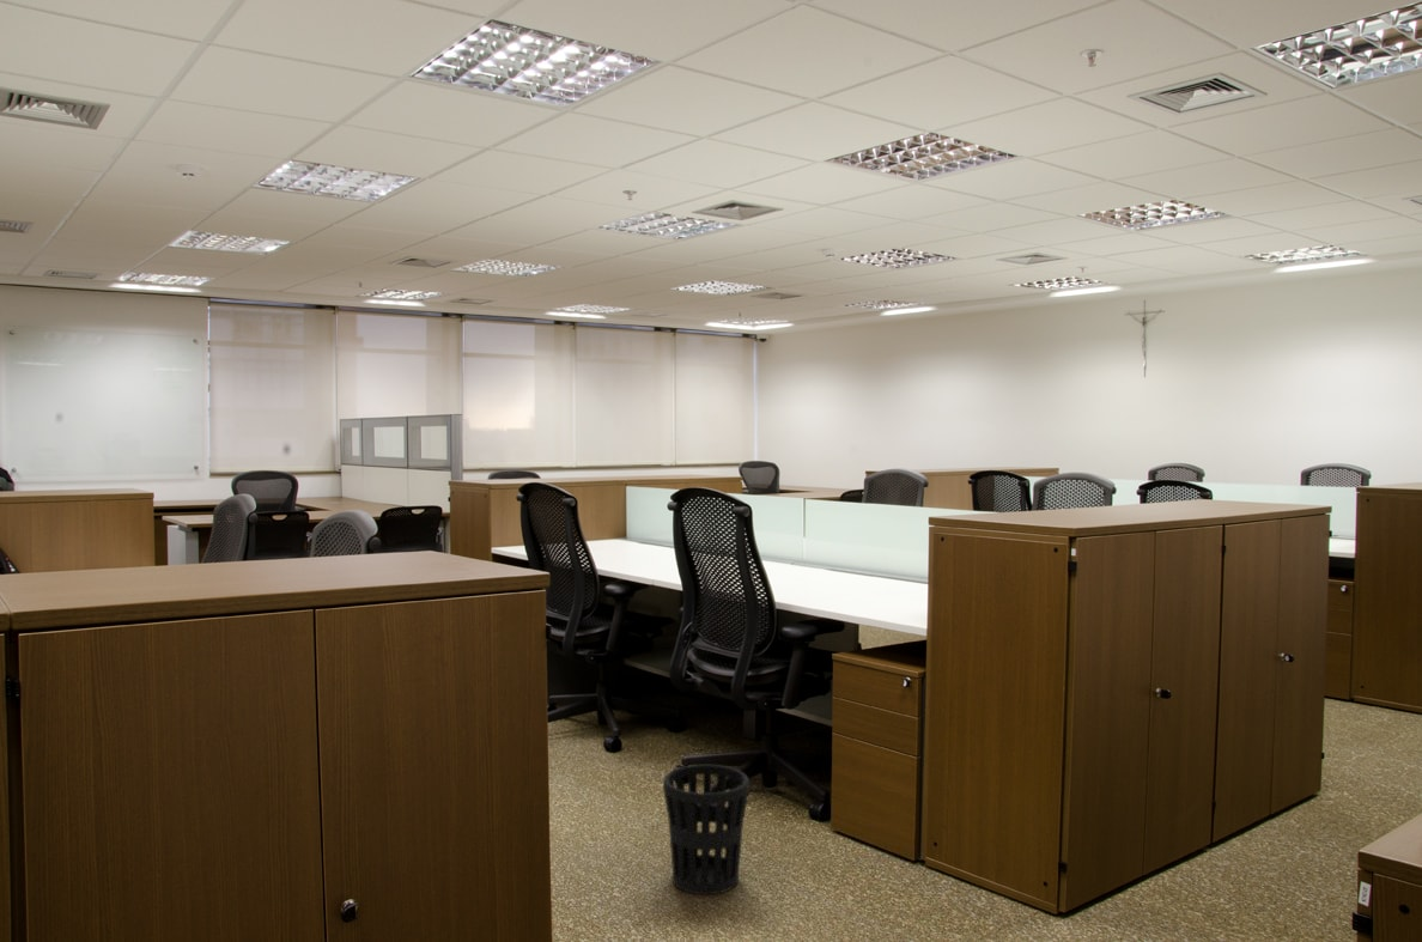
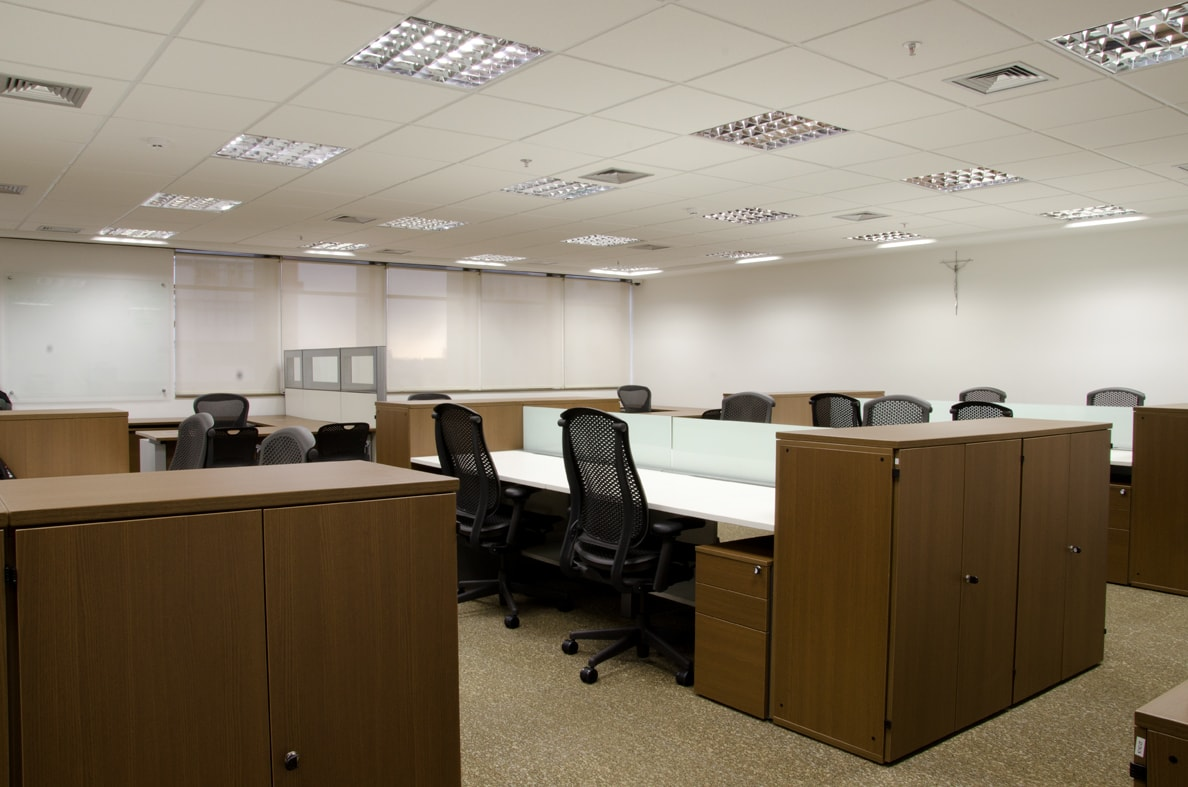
- wastebasket (705, 828)
